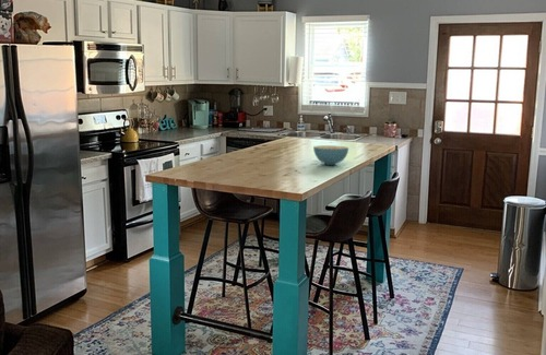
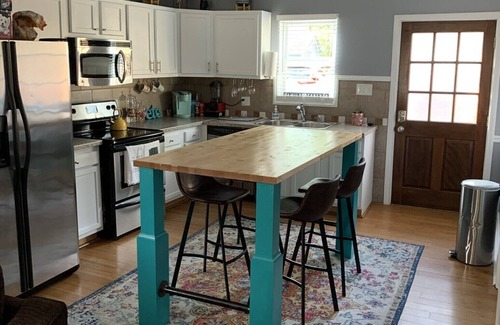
- cereal bowl (330, 155)
